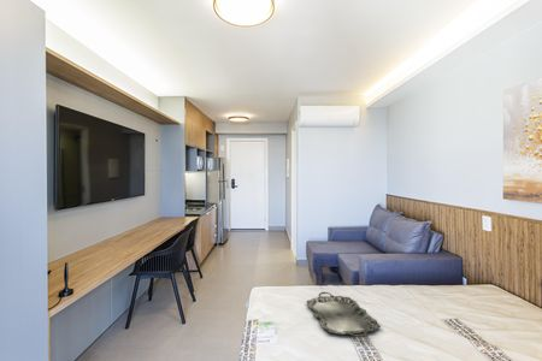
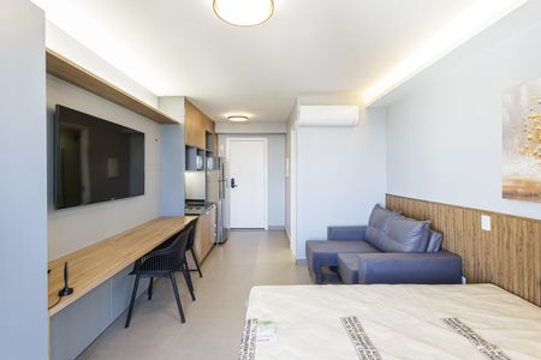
- serving tray (340, 312)
